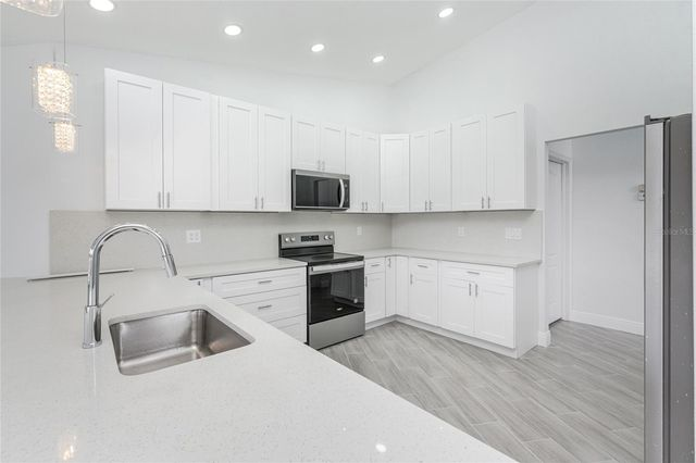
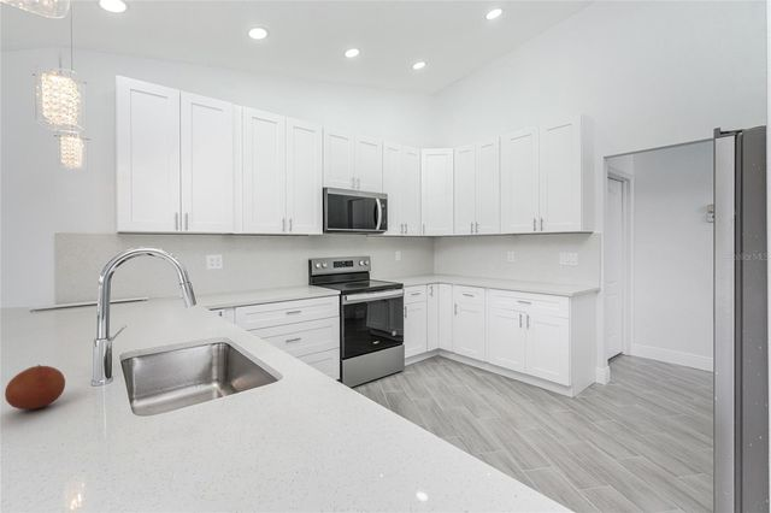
+ fruit (36, 387)
